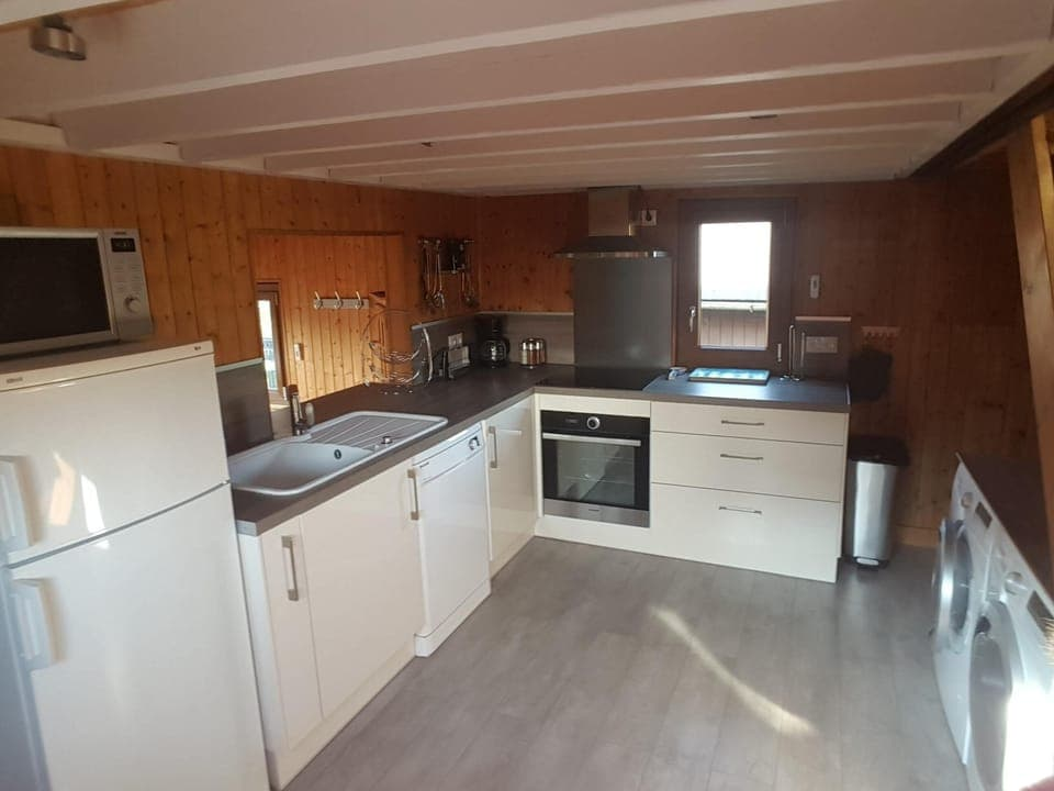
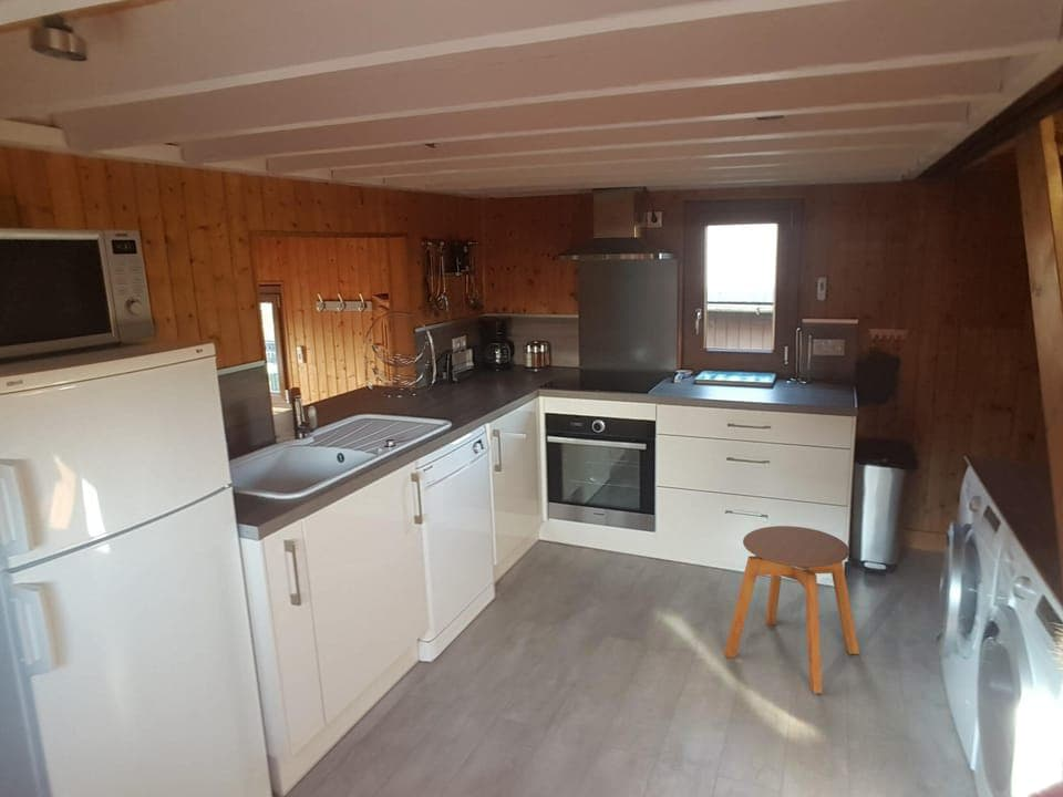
+ stool (805, 596)
